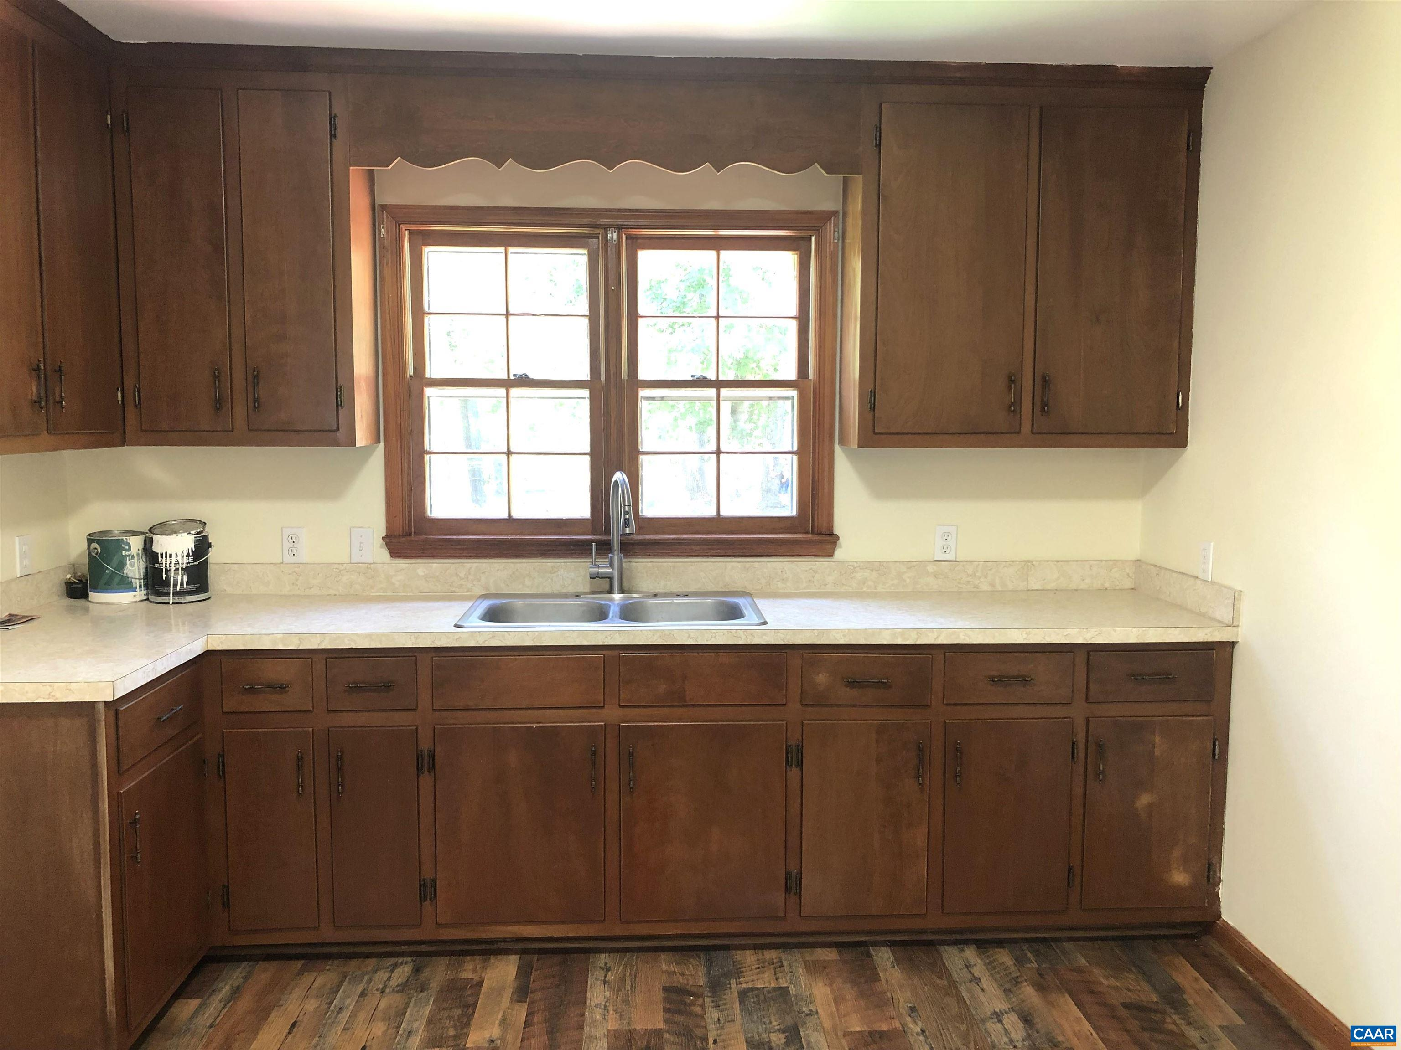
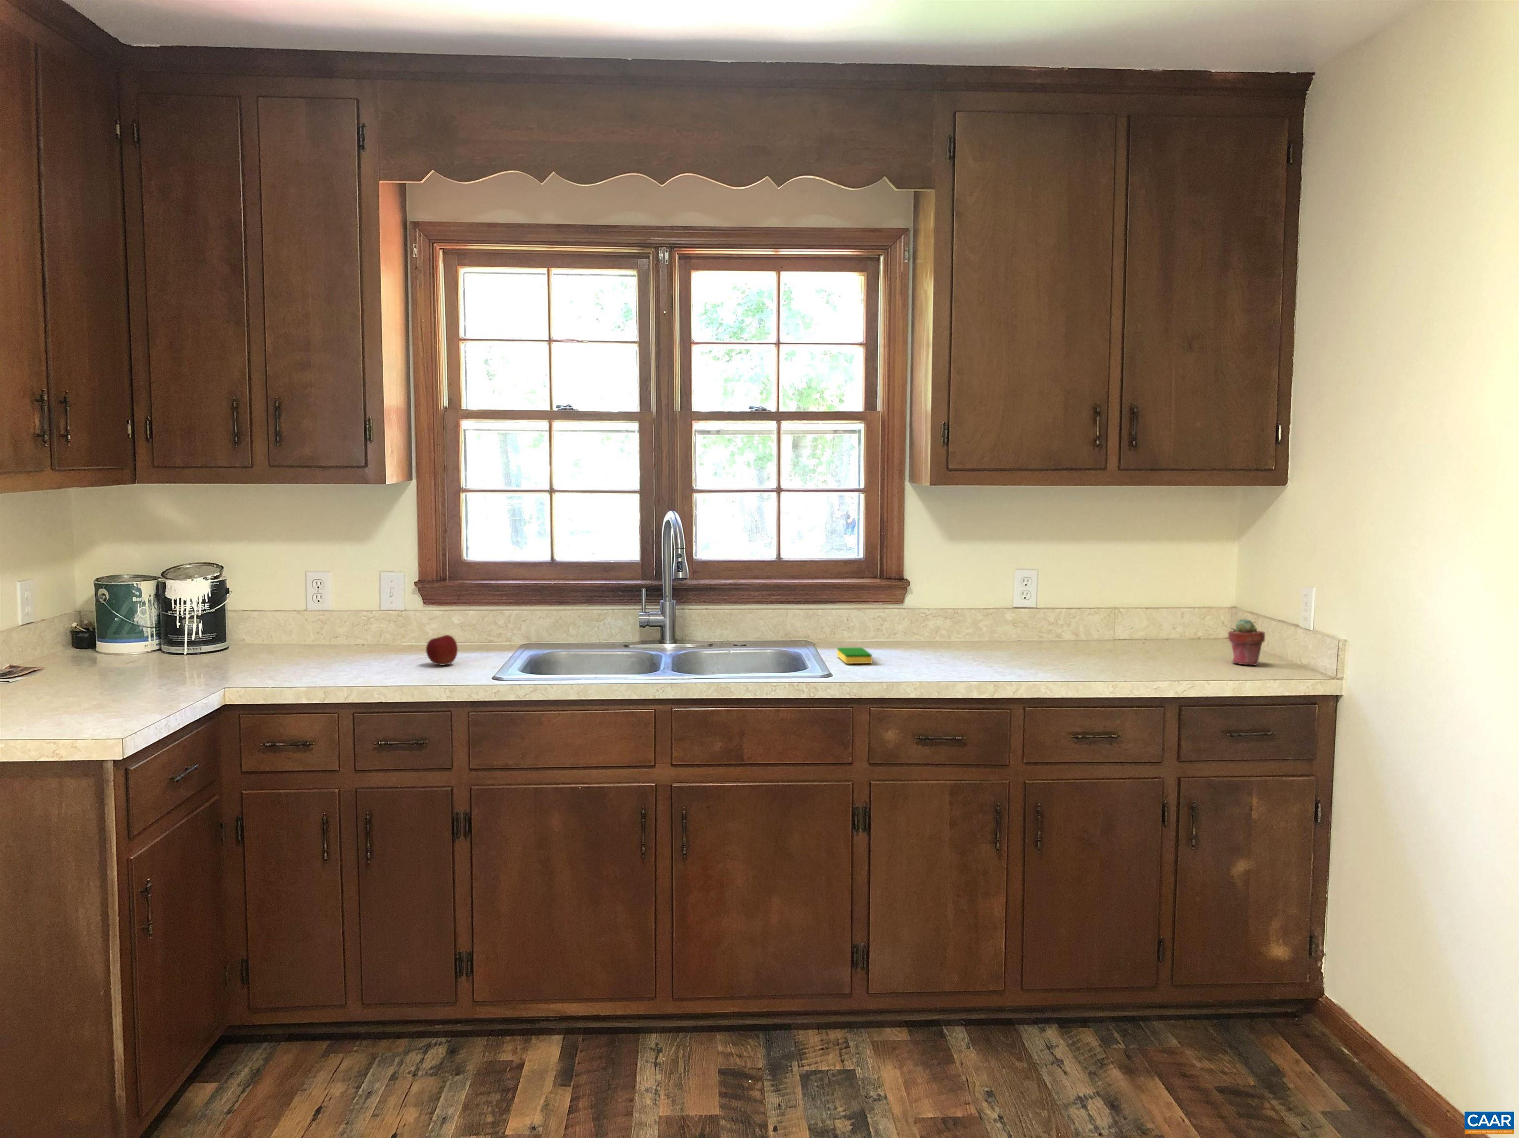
+ potted succulent (1246, 641)
+ apple (443, 649)
+ dish sponge (854, 655)
